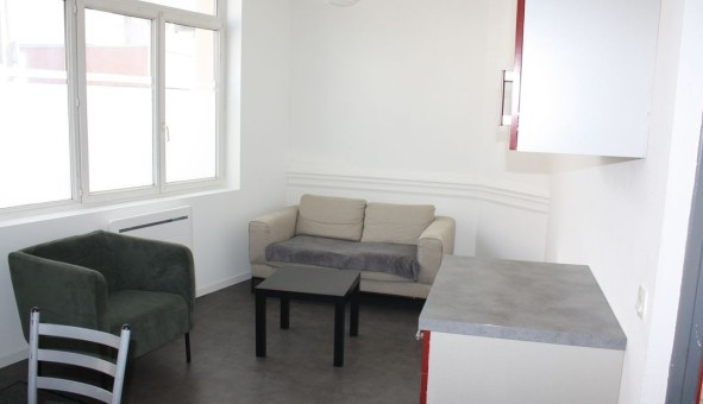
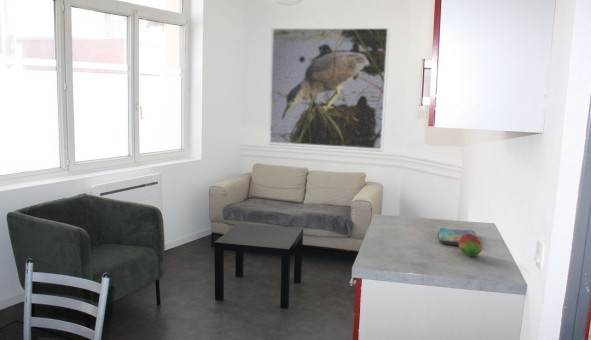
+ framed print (326, 89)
+ fruit (470, 245)
+ dish towel (457, 236)
